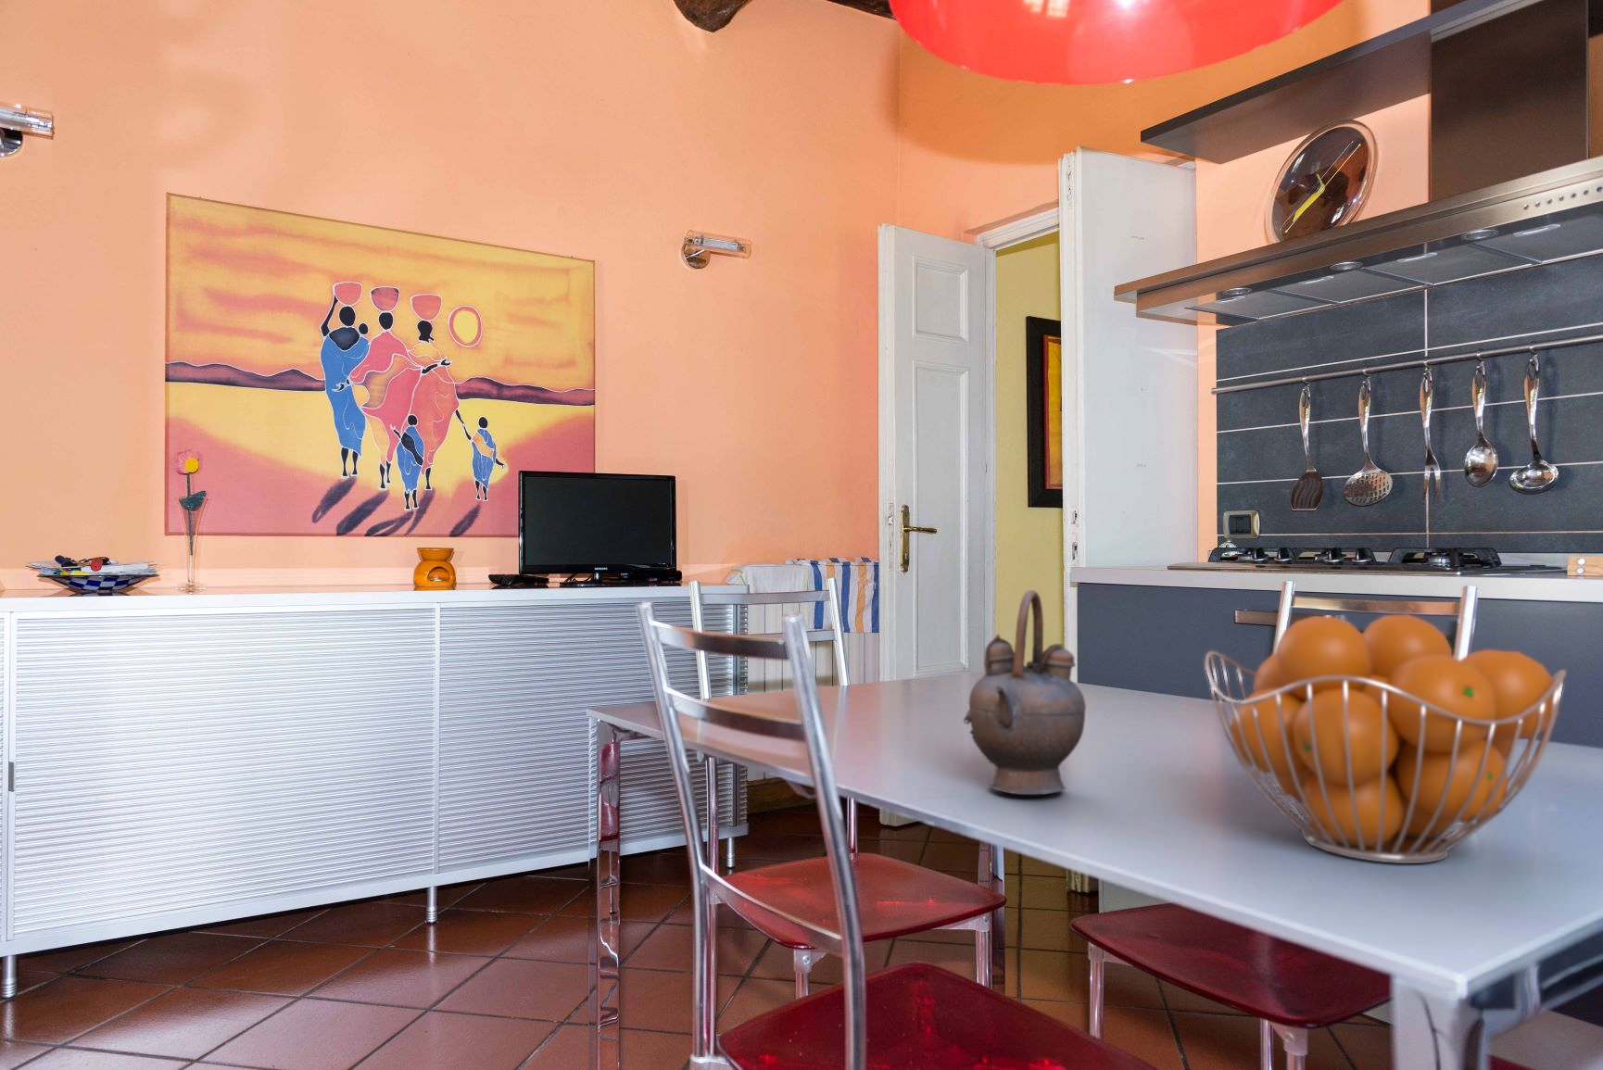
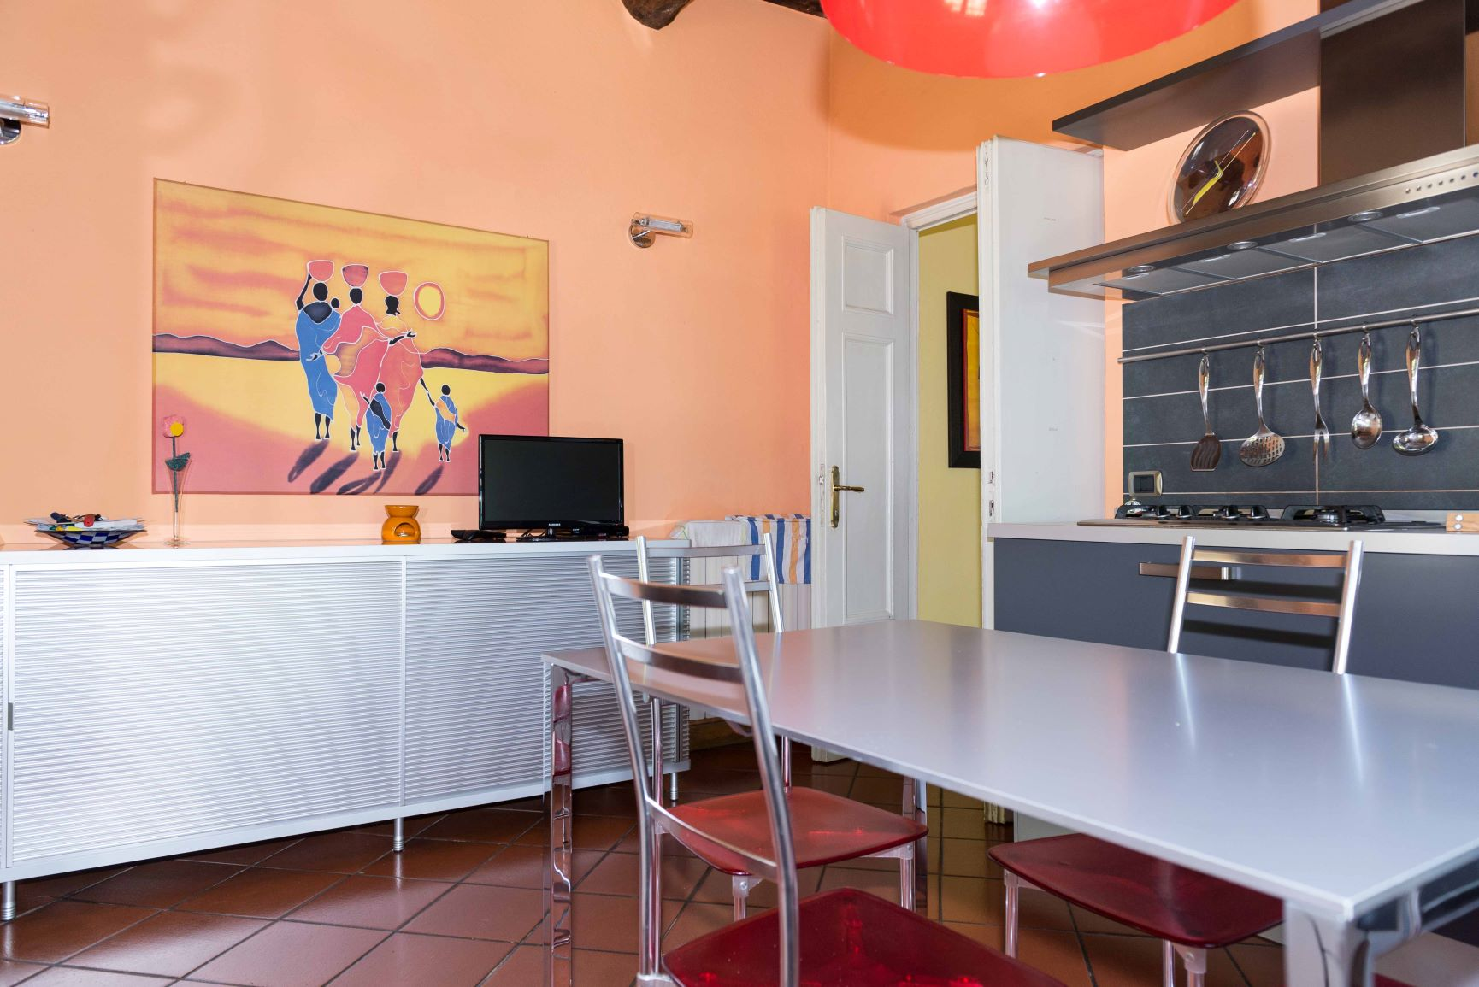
- fruit basket (1371, 730)
- teapot (1021, 691)
